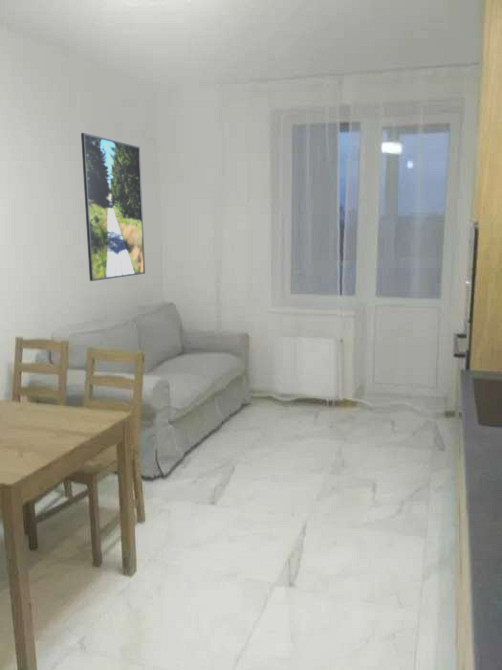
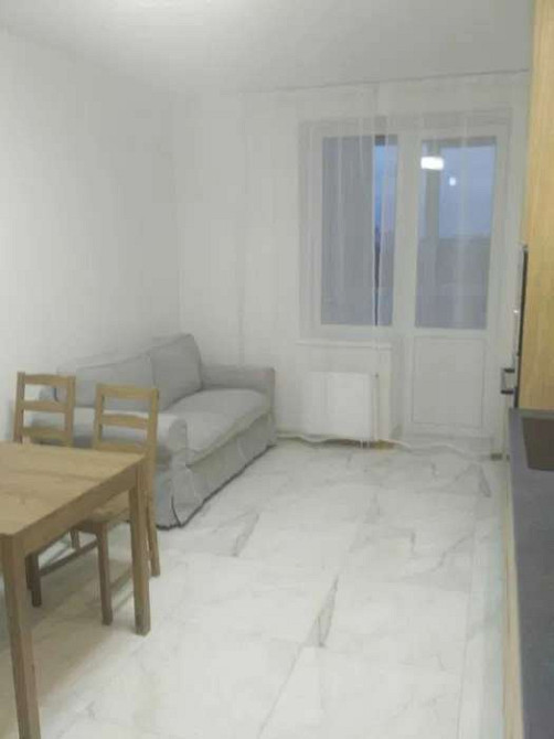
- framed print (116, 210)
